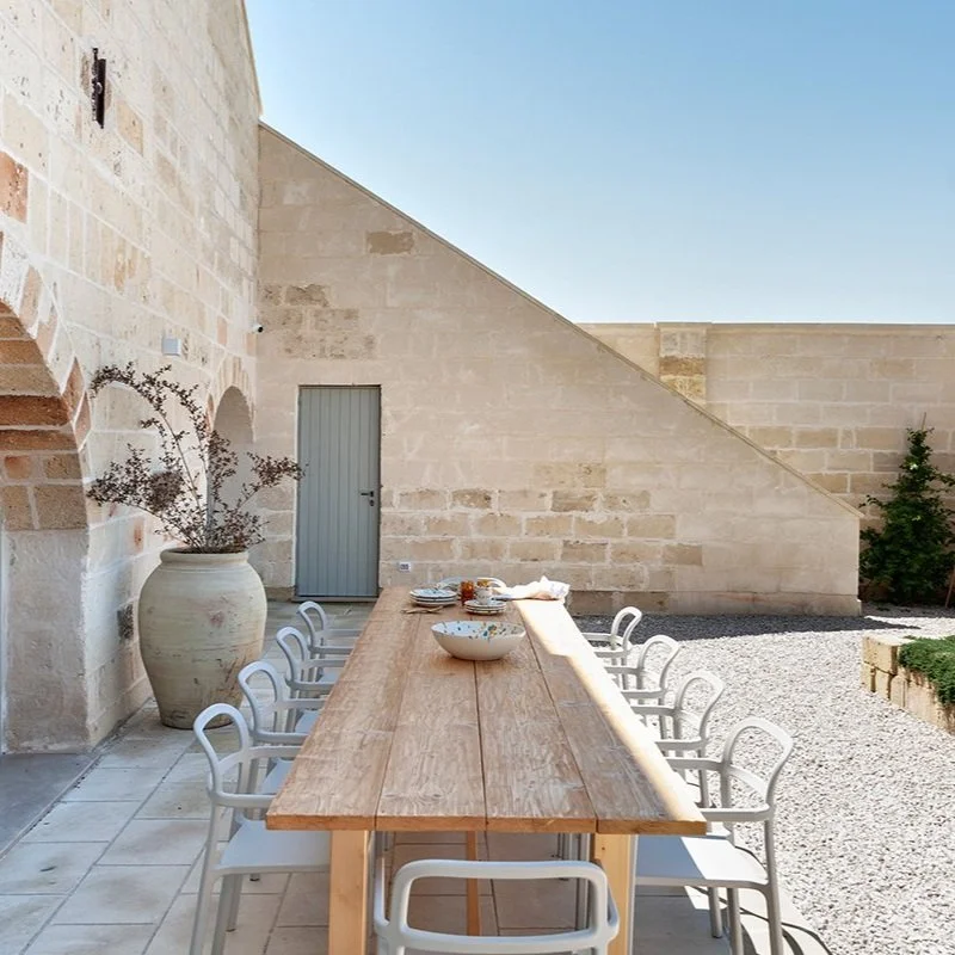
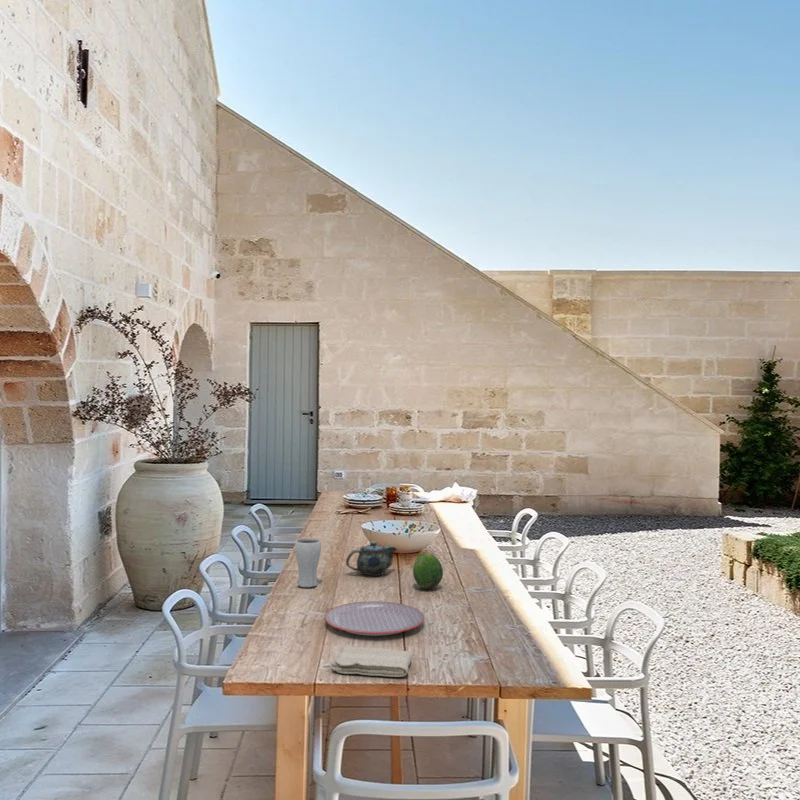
+ drinking glass (307, 563)
+ plate (374, 619)
+ washcloth (372, 660)
+ chinaware (371, 557)
+ fruit (427, 570)
